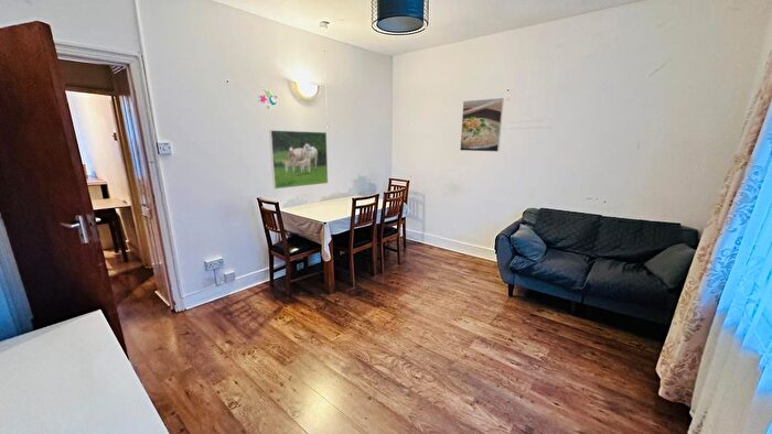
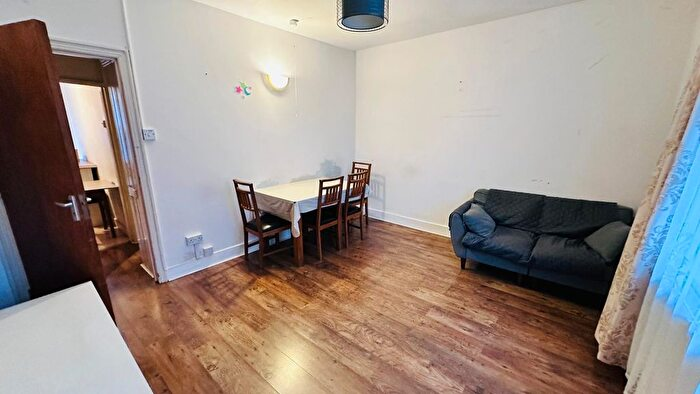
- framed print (301, 159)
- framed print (480, 126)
